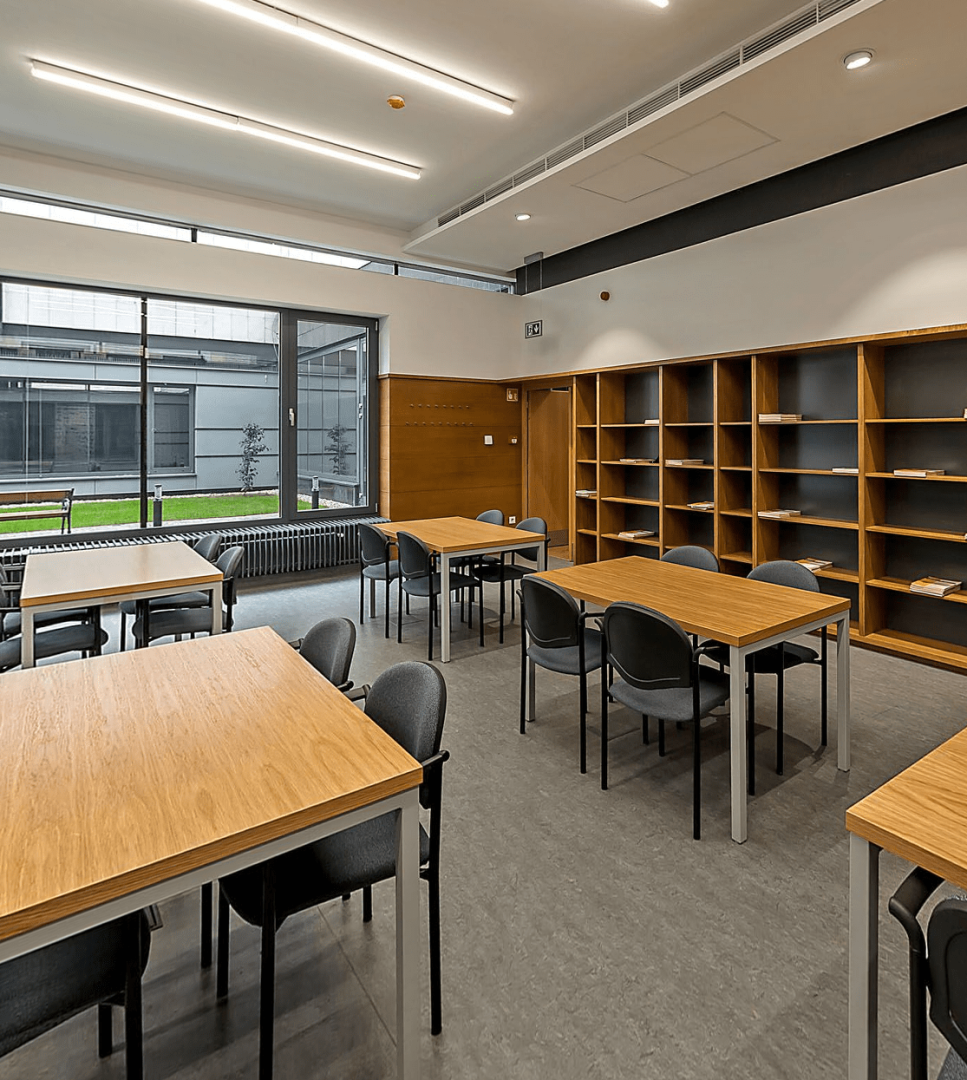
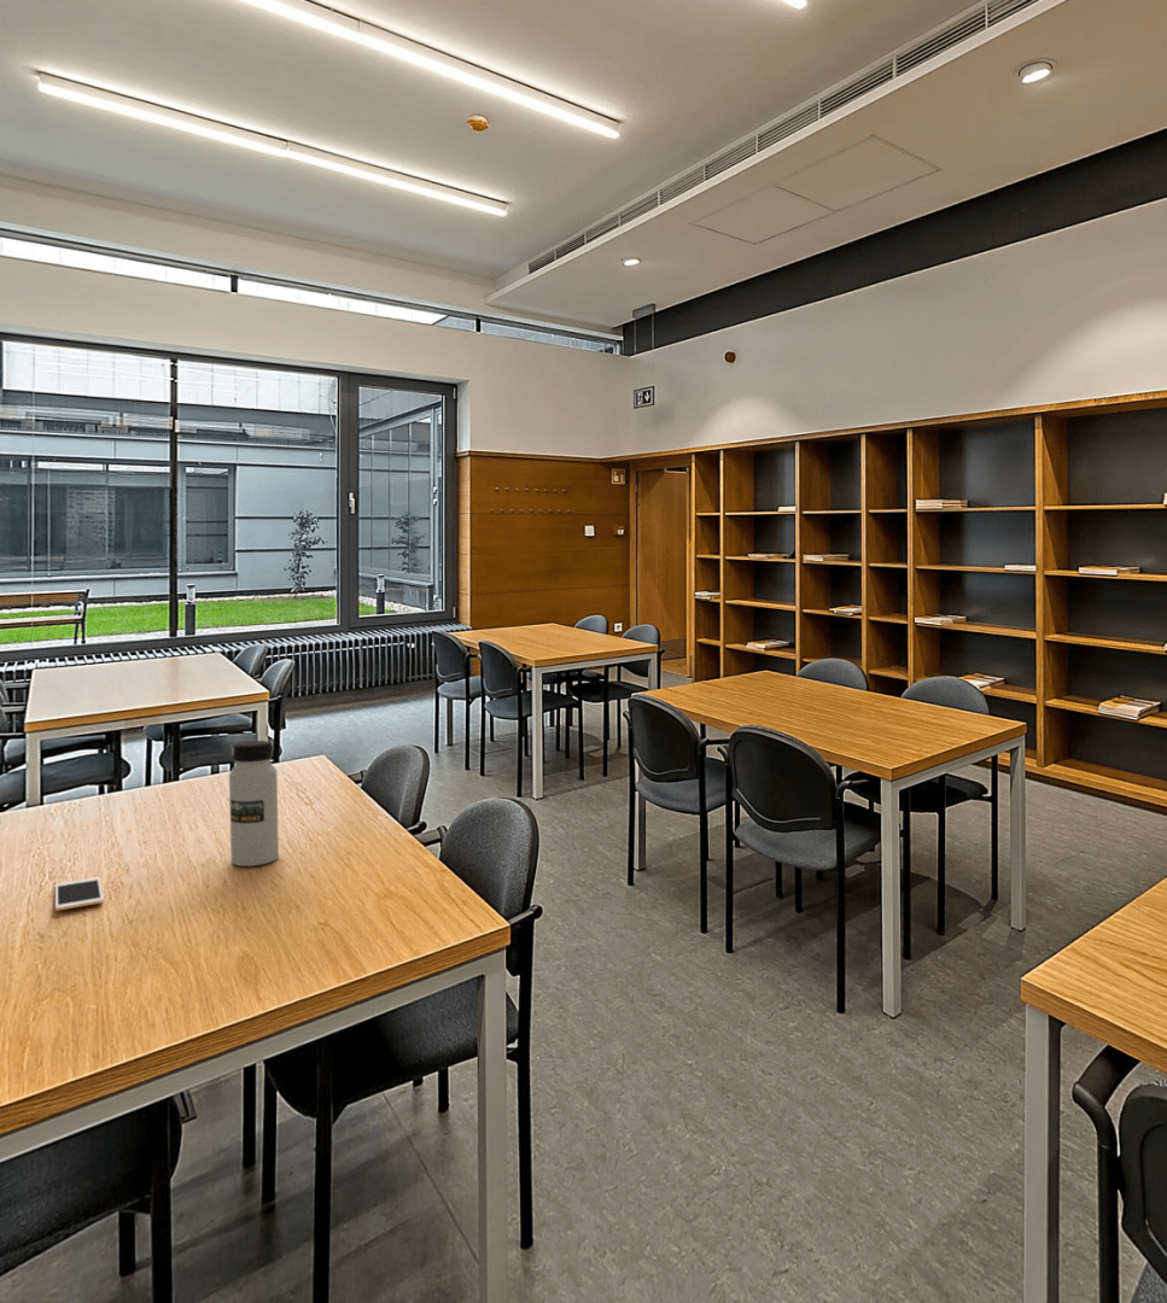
+ water bottle (253, 801)
+ cell phone (78, 893)
